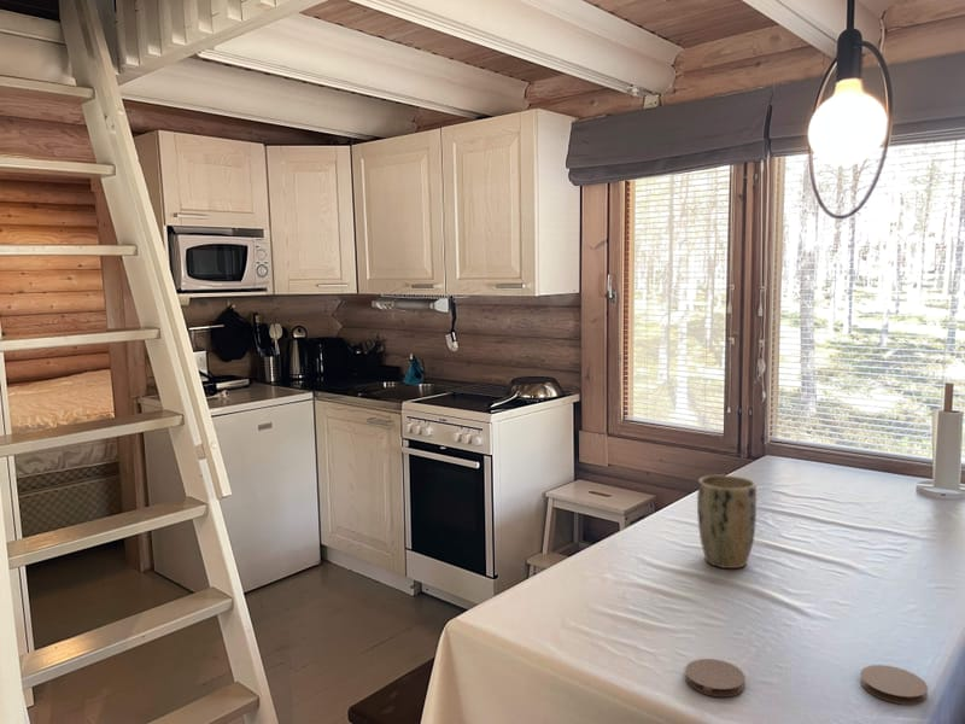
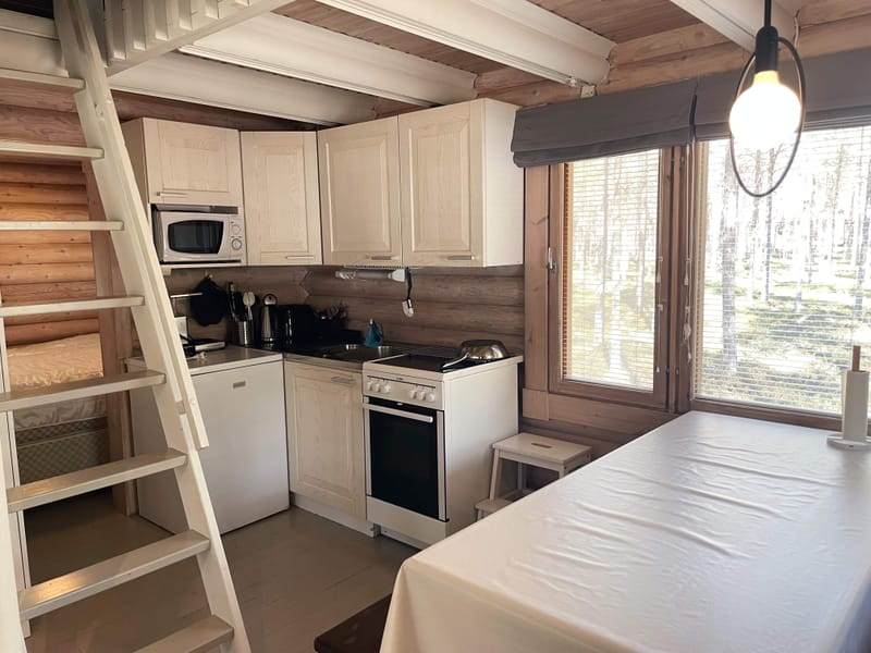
- coaster (714, 677)
- plant pot (726, 521)
- coaster (893, 683)
